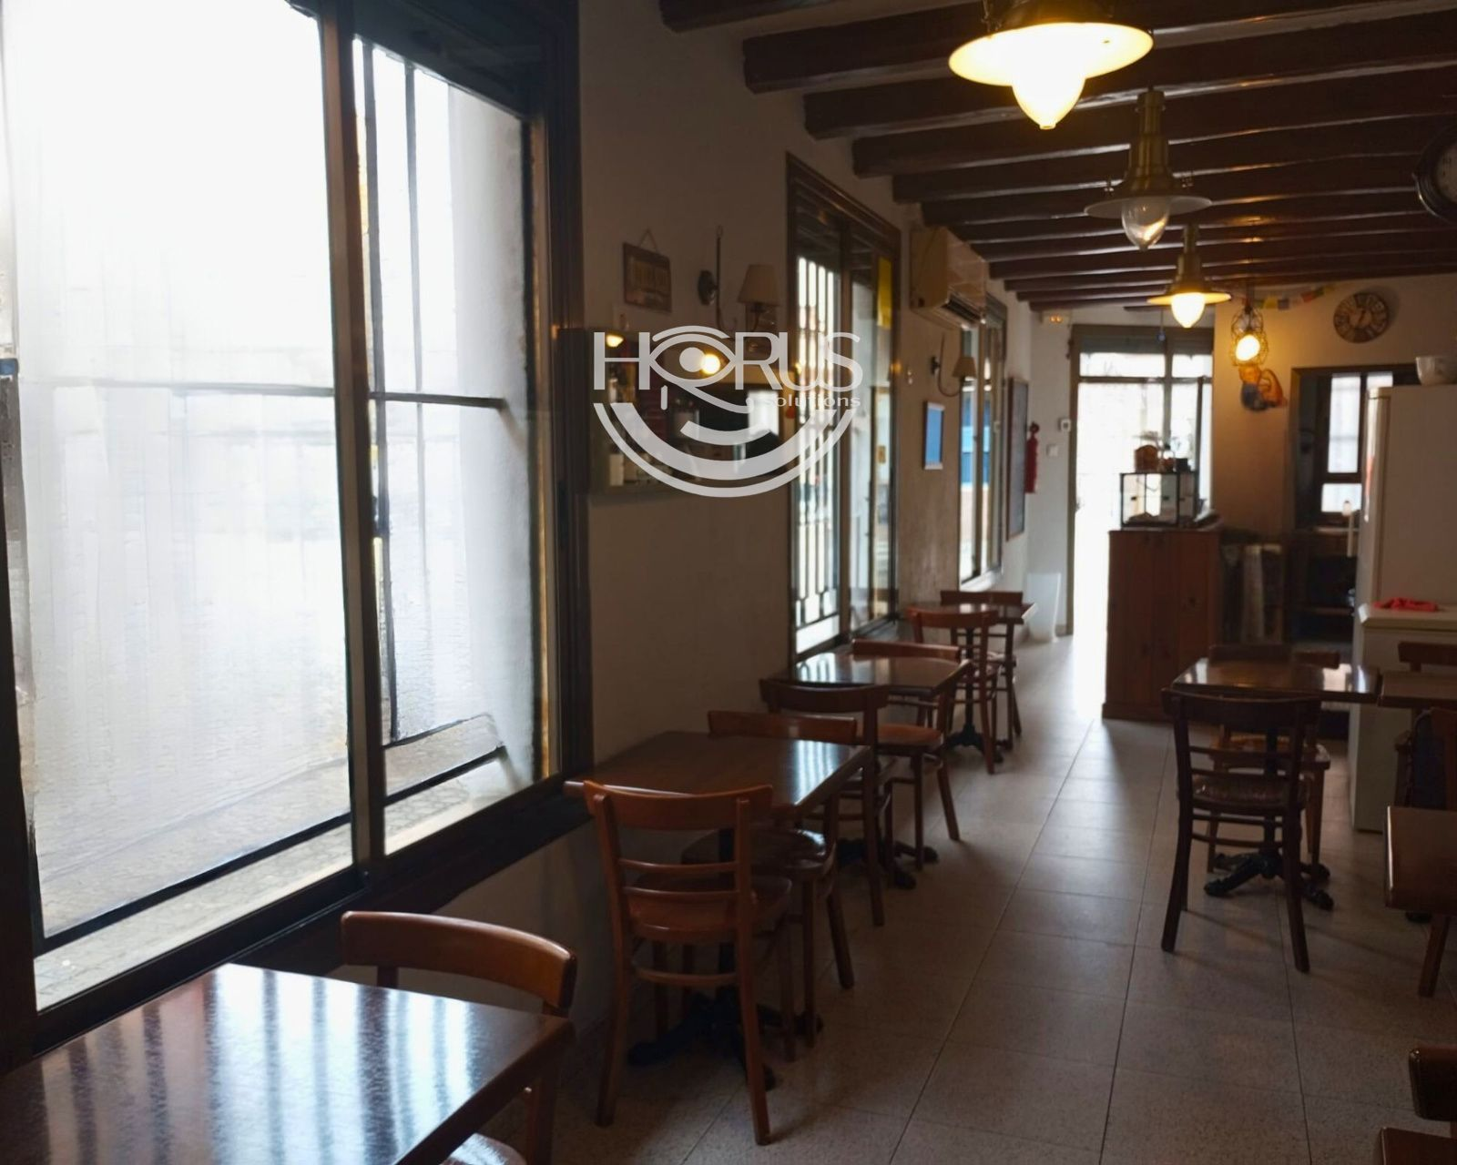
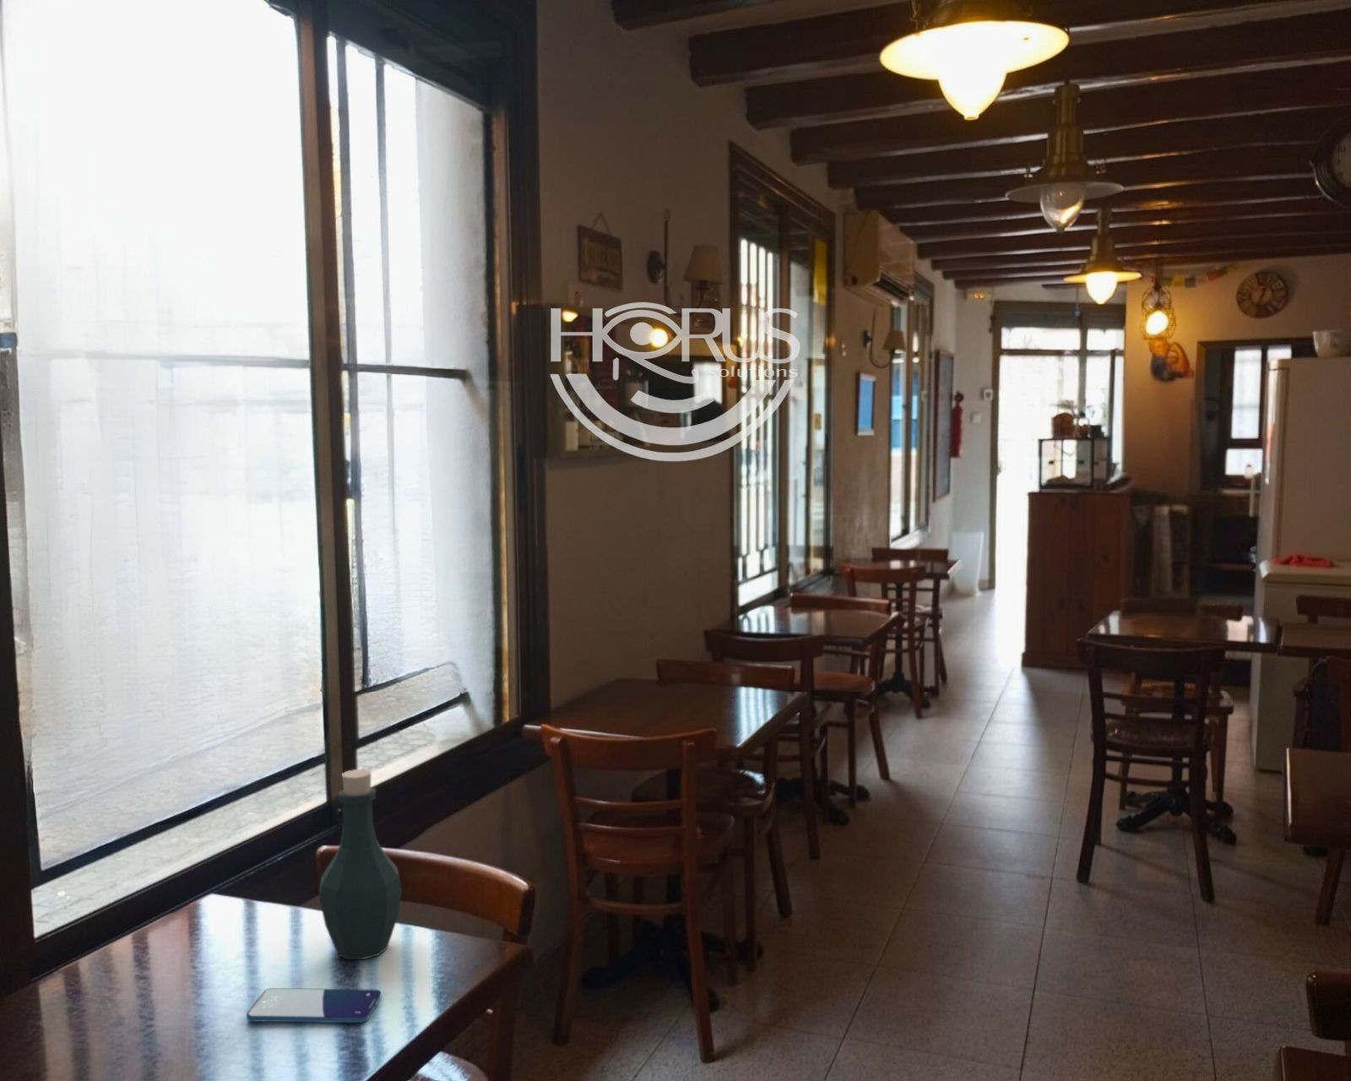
+ smartphone (315, 1005)
+ bottle (358, 861)
